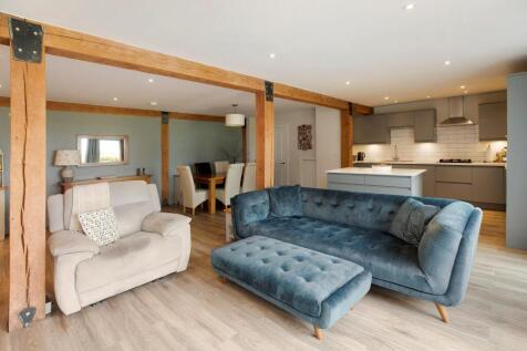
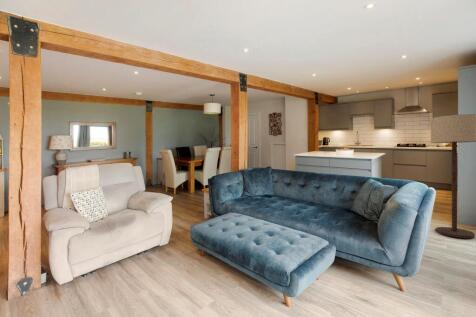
+ floor lamp (454, 175)
